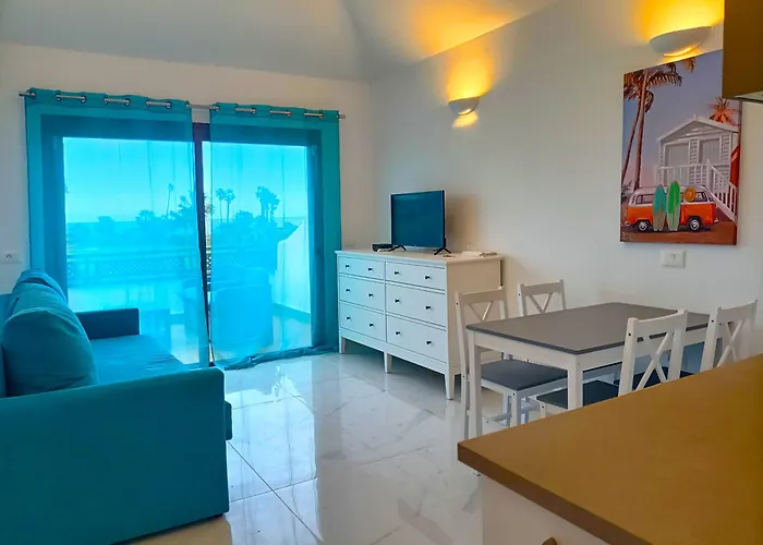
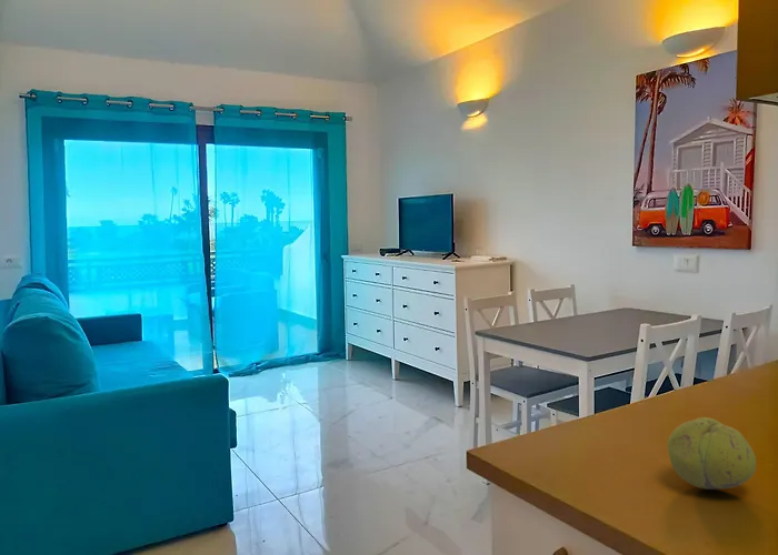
+ fruit (709, 454)
